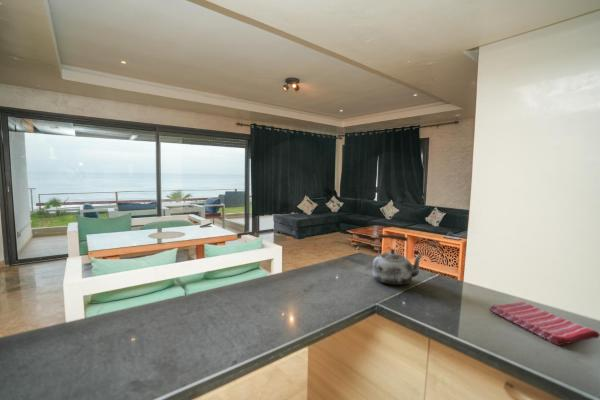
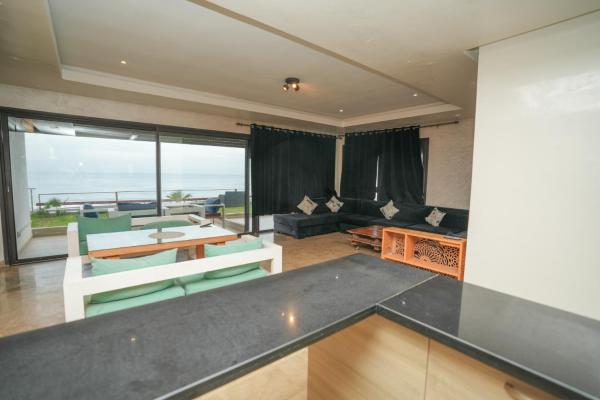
- dish towel (539, 320)
- kettle (397, 258)
